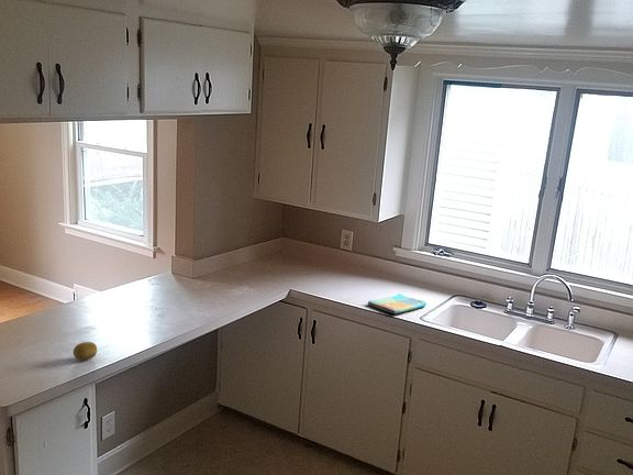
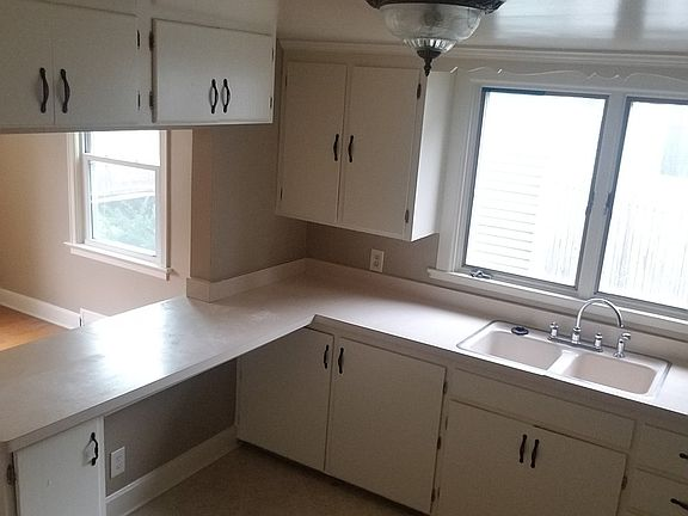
- fruit (85, 351)
- dish towel (397, 302)
